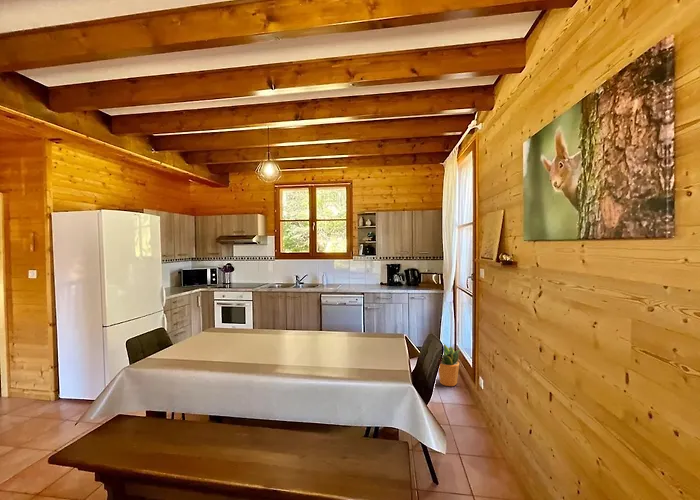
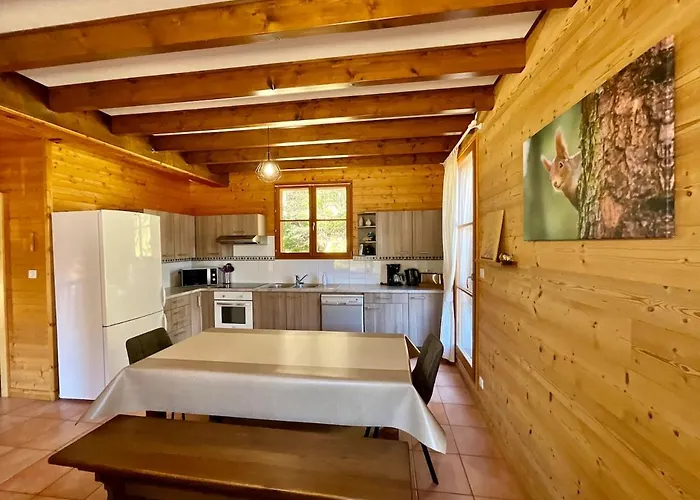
- potted plant (446, 365)
